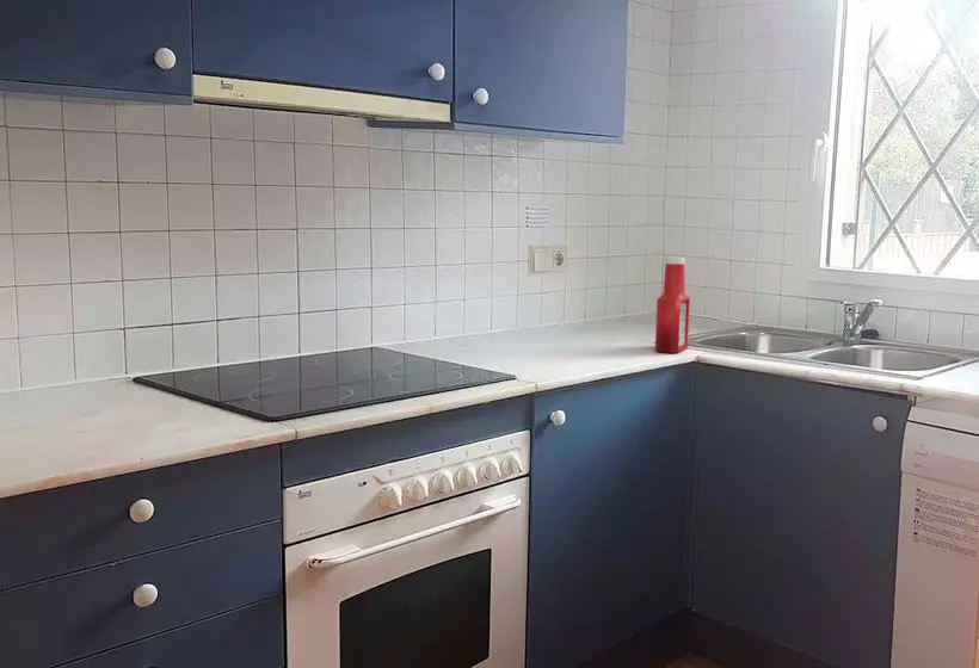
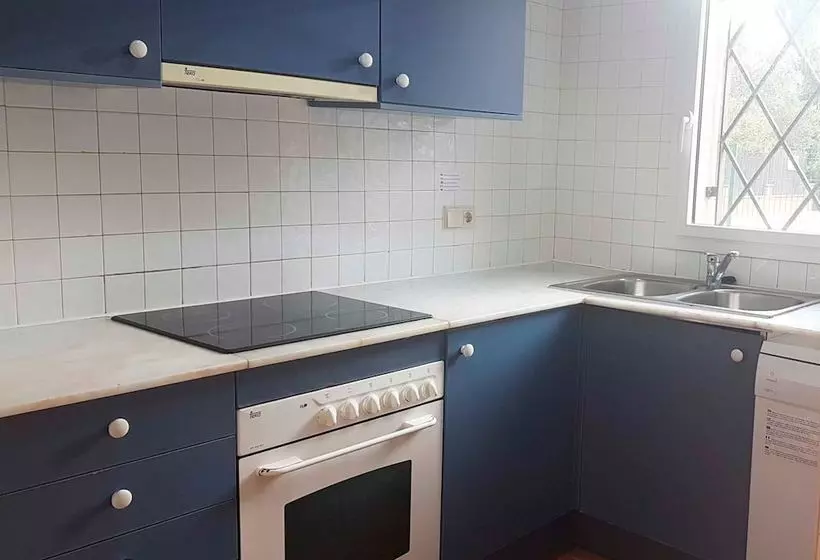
- soap bottle (673, 303)
